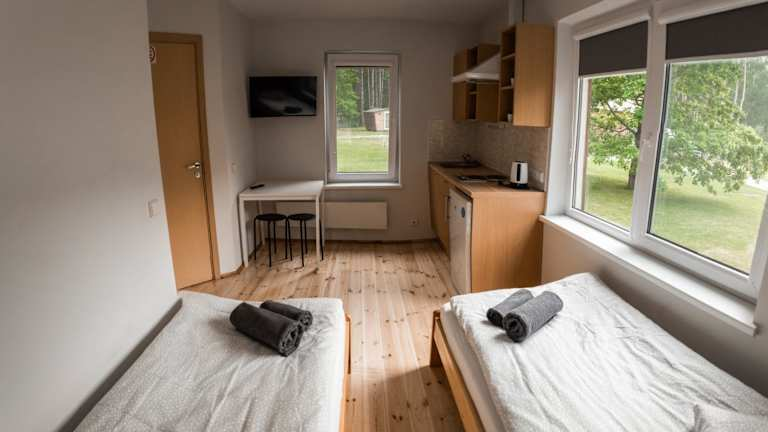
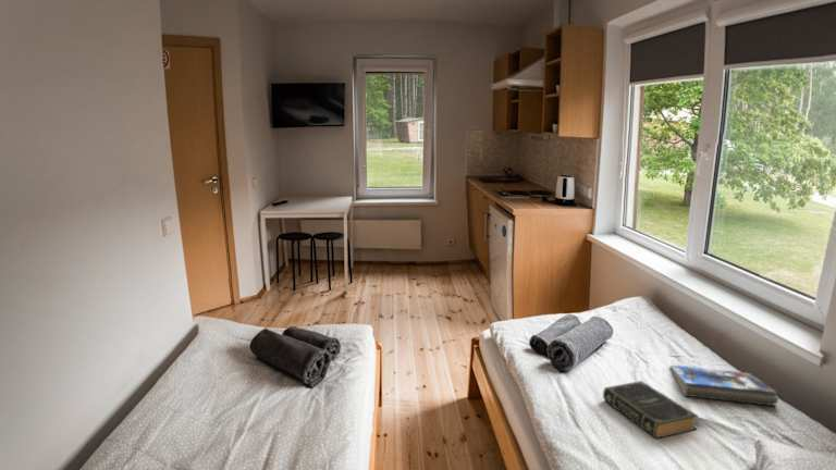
+ magazine (720, 379)
+ book (647, 407)
